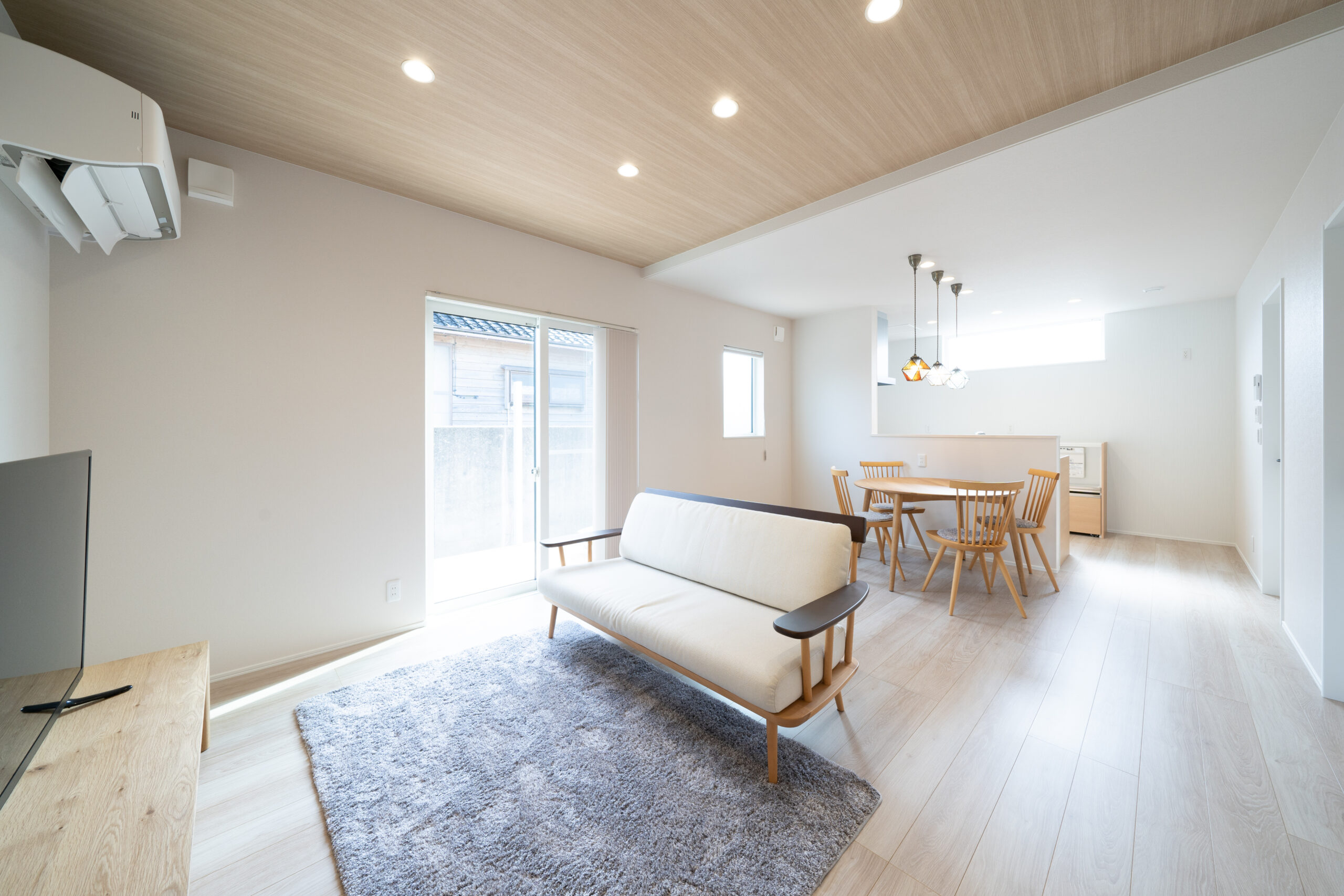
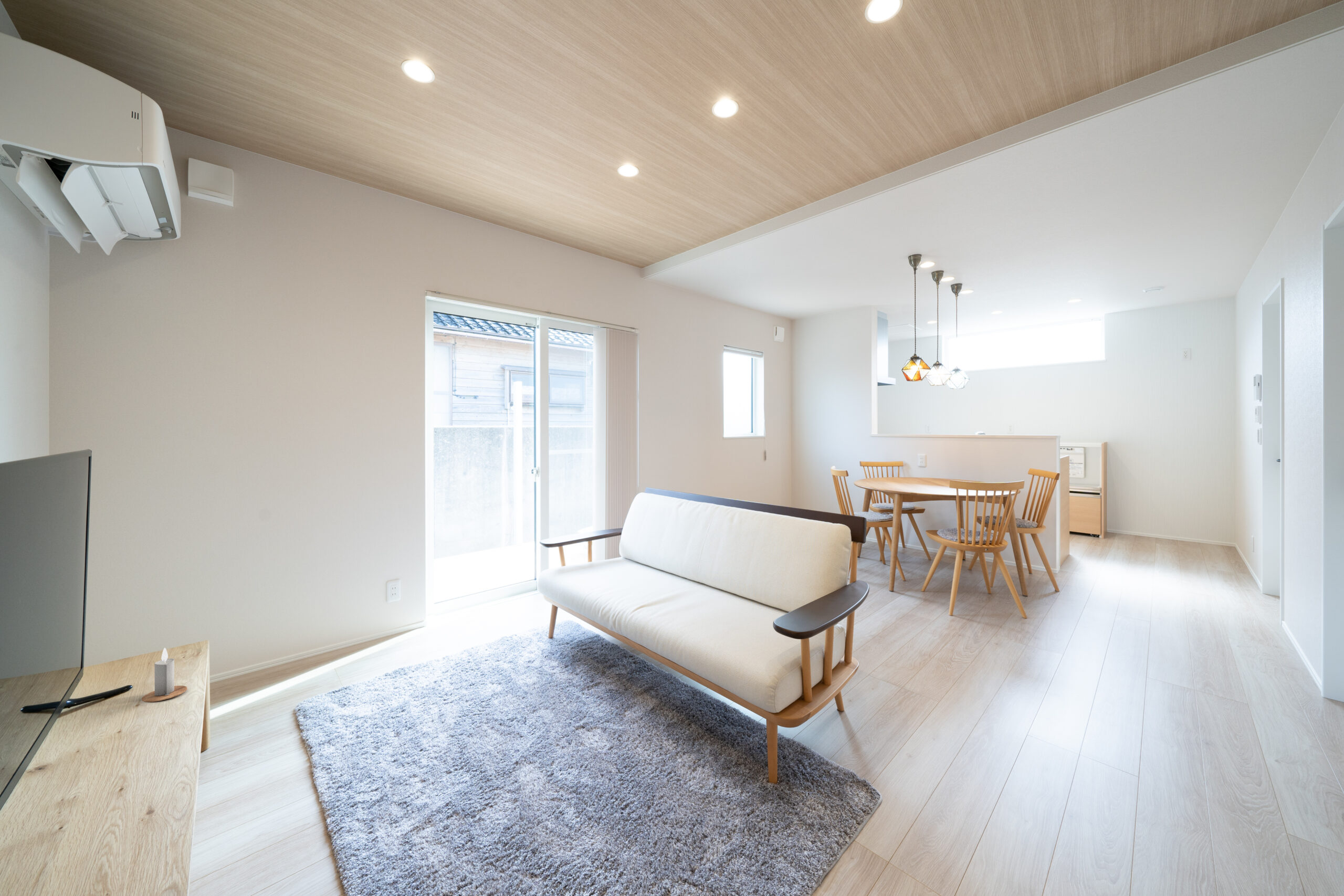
+ candle (164, 670)
